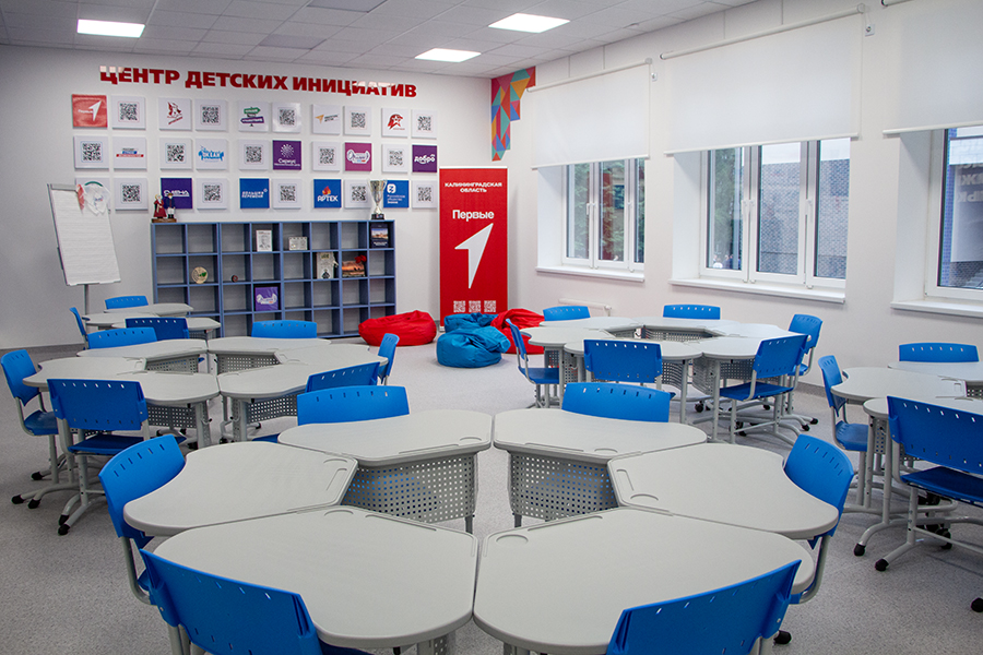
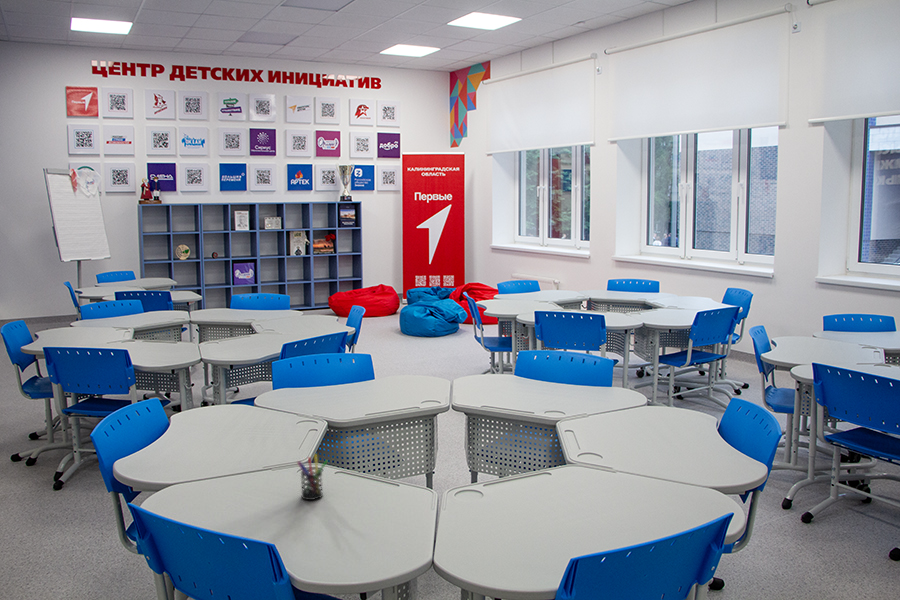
+ pen holder (313, 475)
